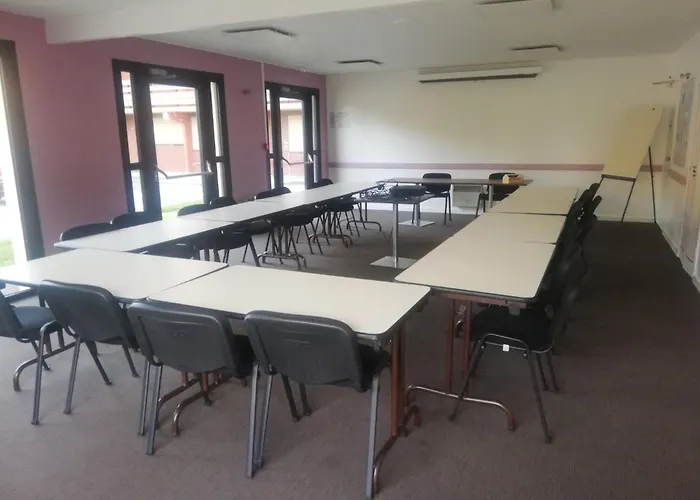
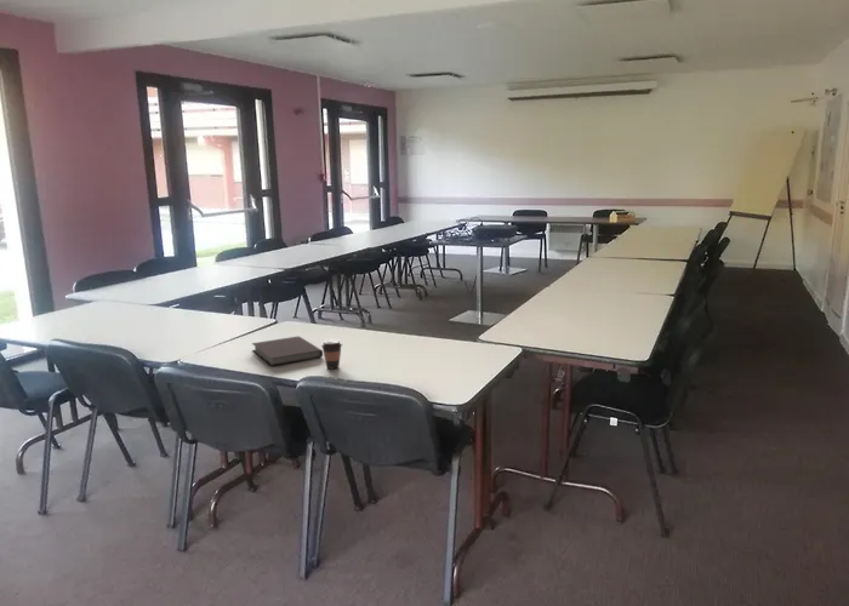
+ notebook (286, 349)
+ coffee cup (331, 354)
